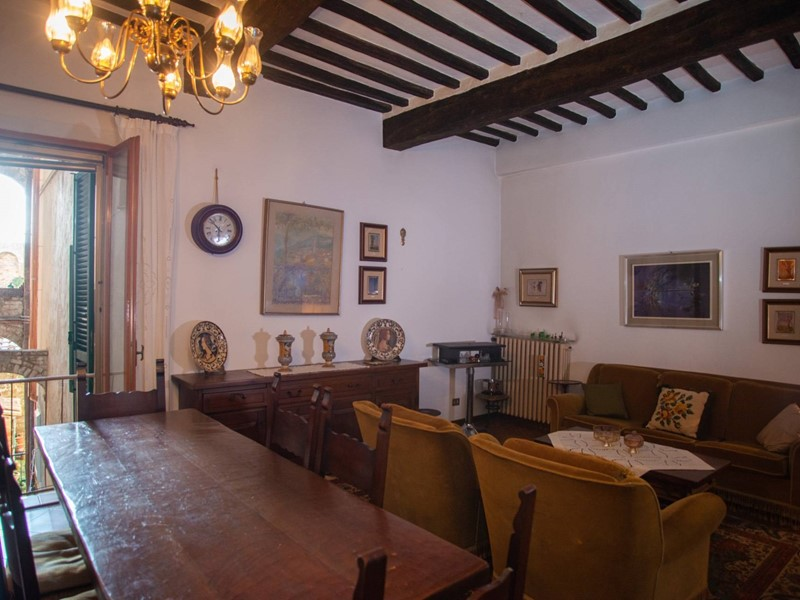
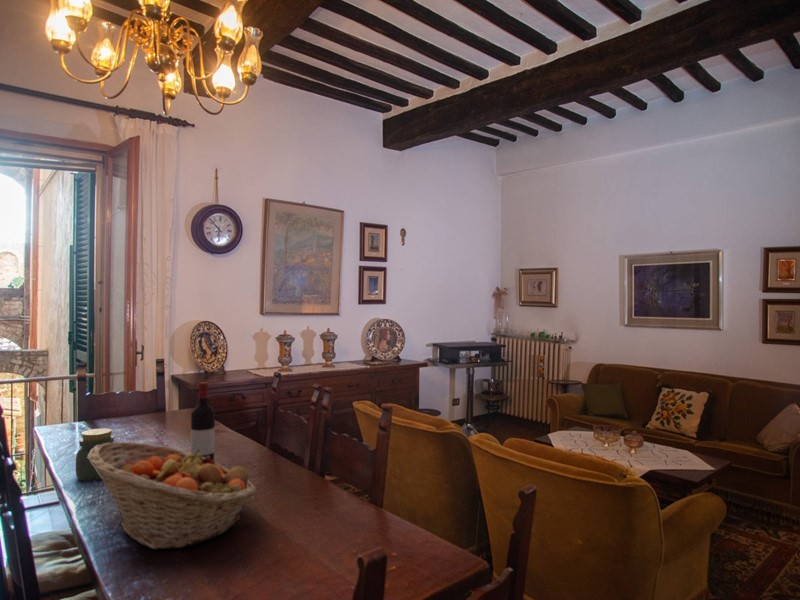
+ wine bottle (202, 424)
+ fruit basket (173, 483)
+ jar (92, 448)
